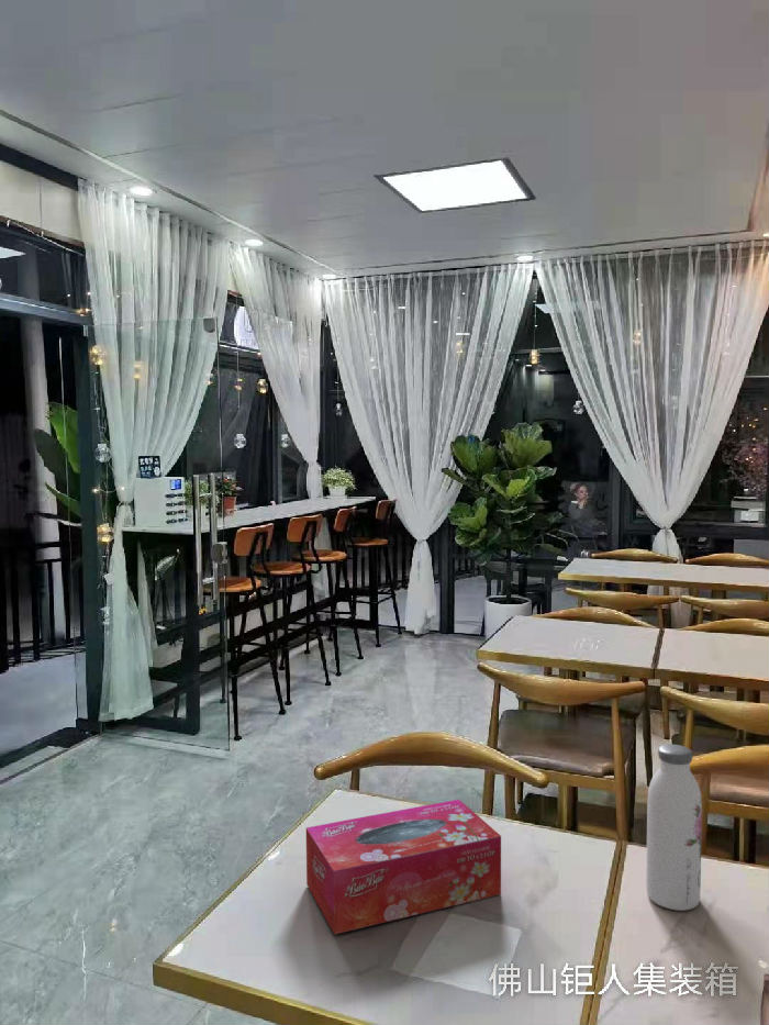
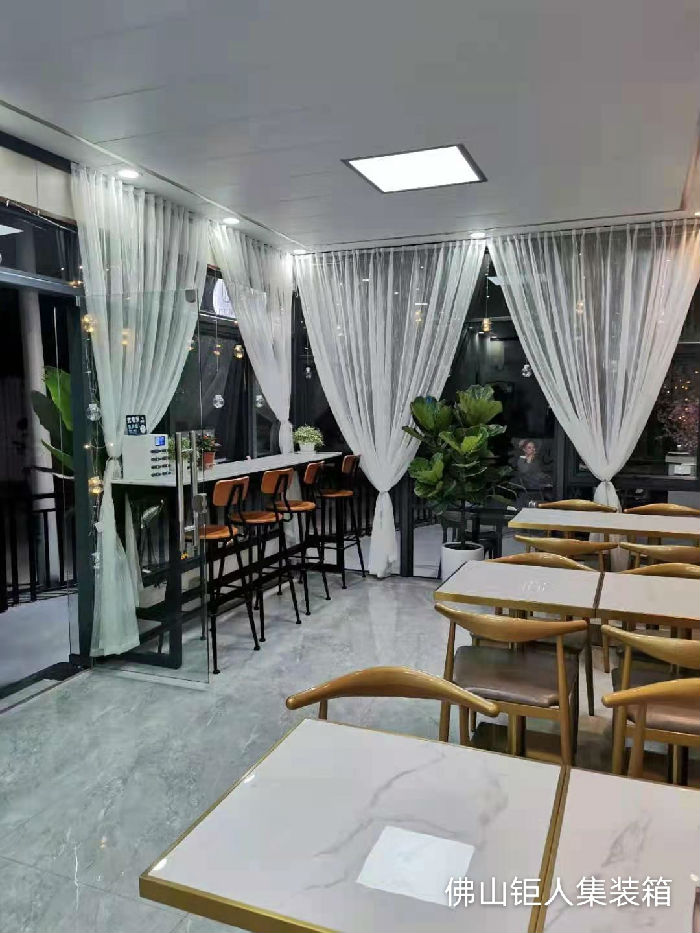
- tissue box (402, 860)
- water bottle (673, 823)
